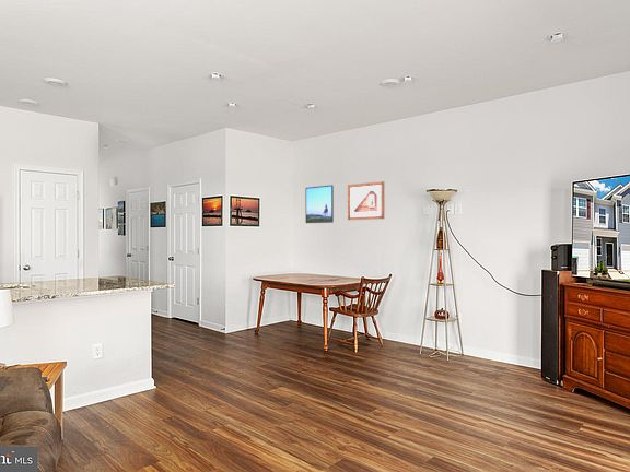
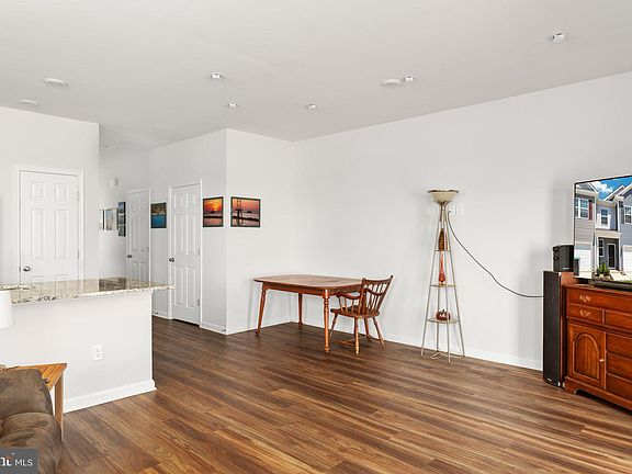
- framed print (318, 204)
- picture frame (365, 201)
